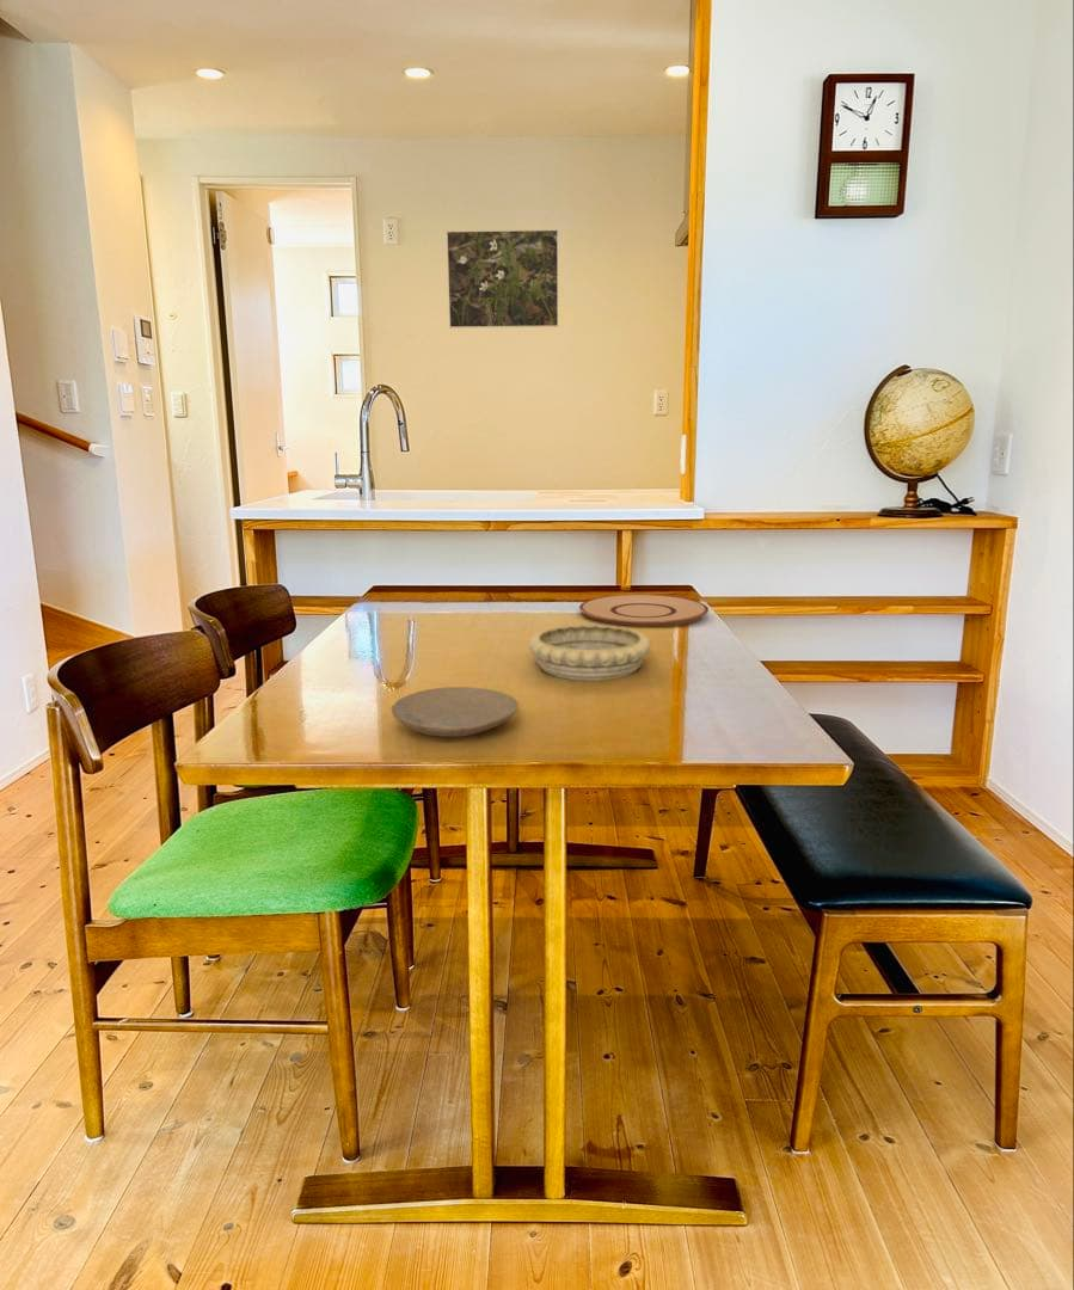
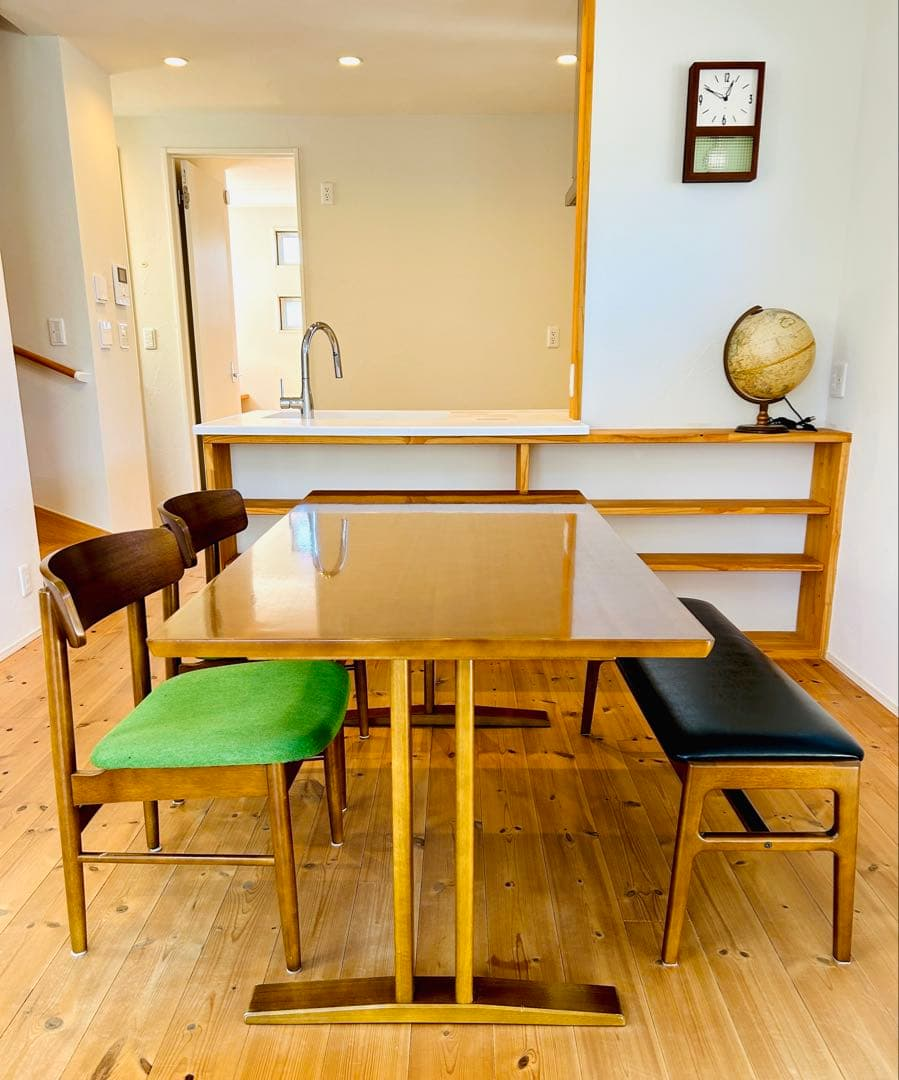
- plate (643, 610)
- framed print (503, 280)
- plate (455, 714)
- decorative bowl (589, 651)
